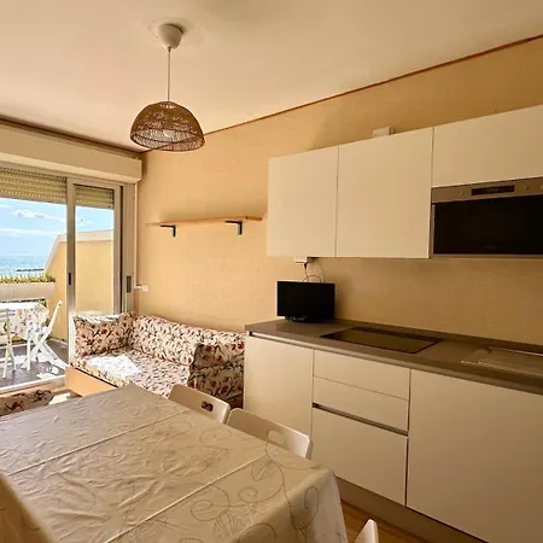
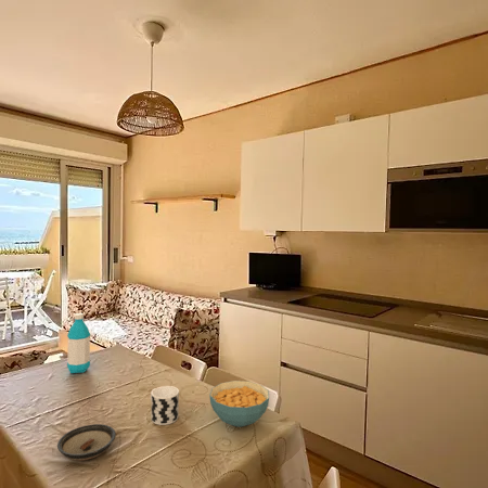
+ cup (162, 402)
+ water bottle (78, 342)
+ saucer (87, 445)
+ cereal bowl (239, 407)
